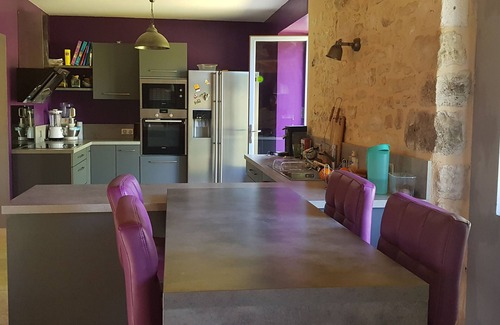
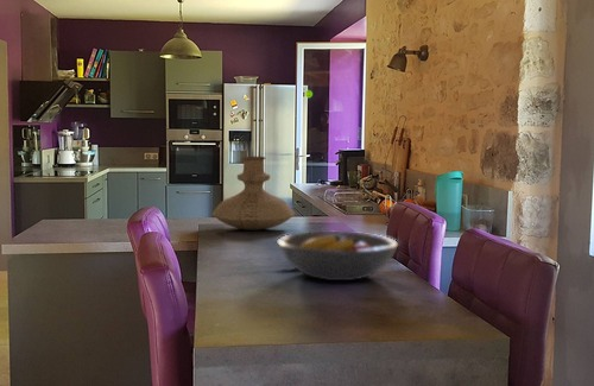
+ vase (253, 192)
+ fruit bowl (336, 253)
